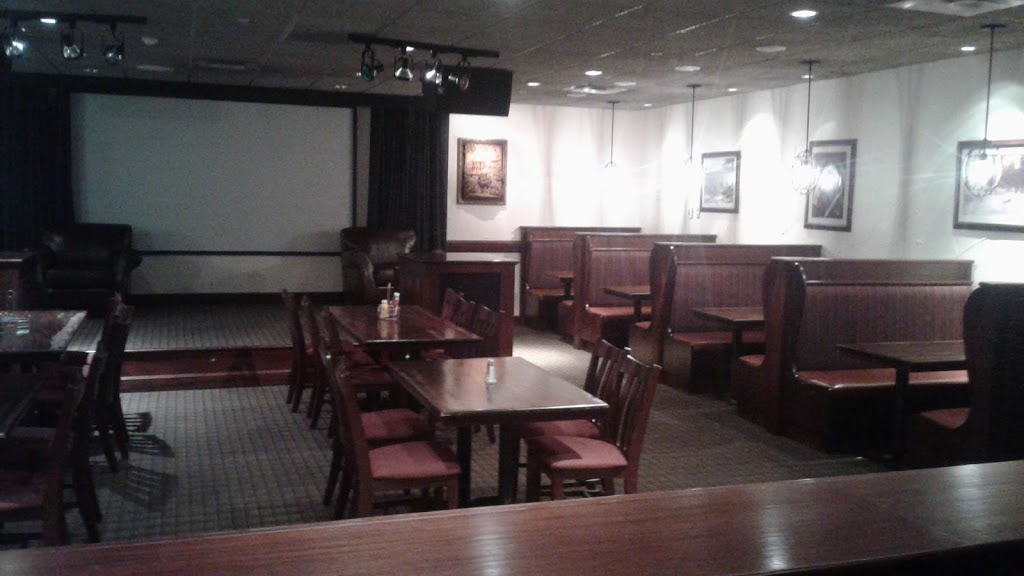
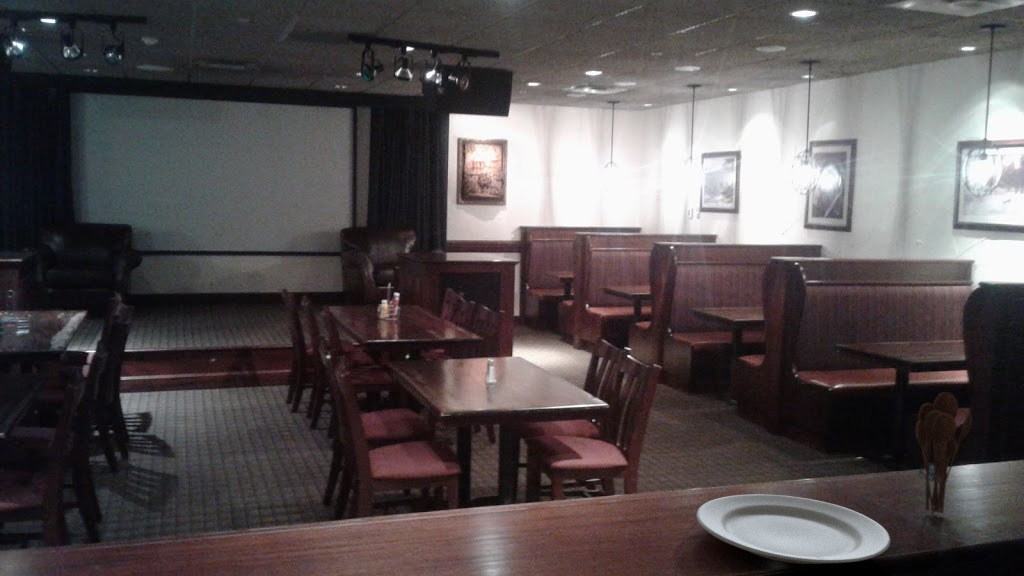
+ chinaware (790, 532)
+ utensil holder (940, 454)
